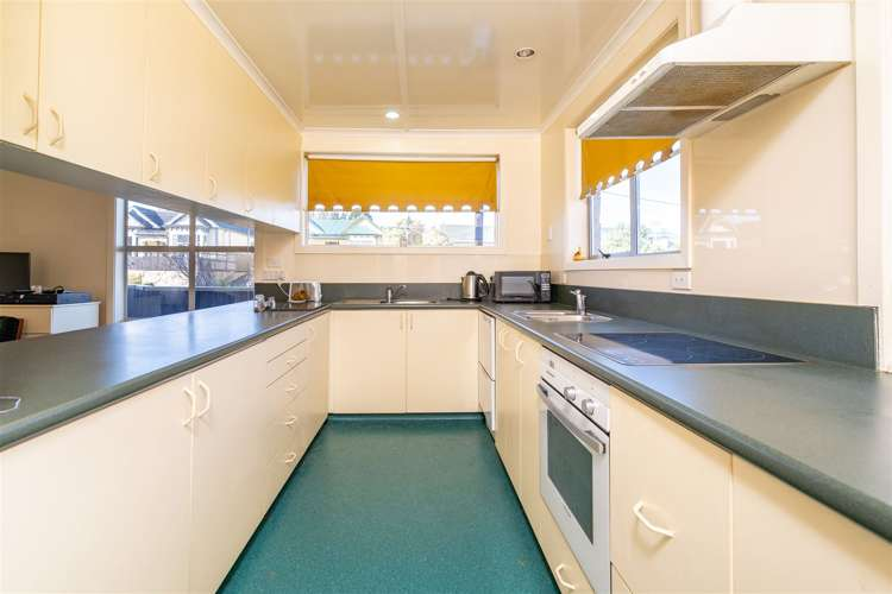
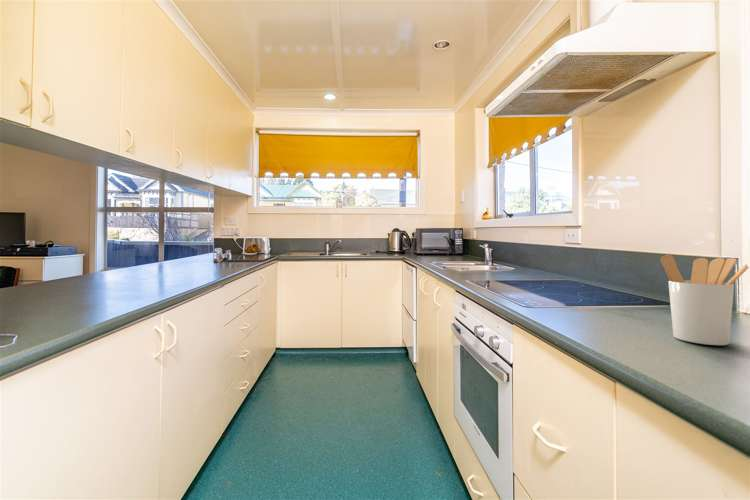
+ utensil holder (704, 296)
